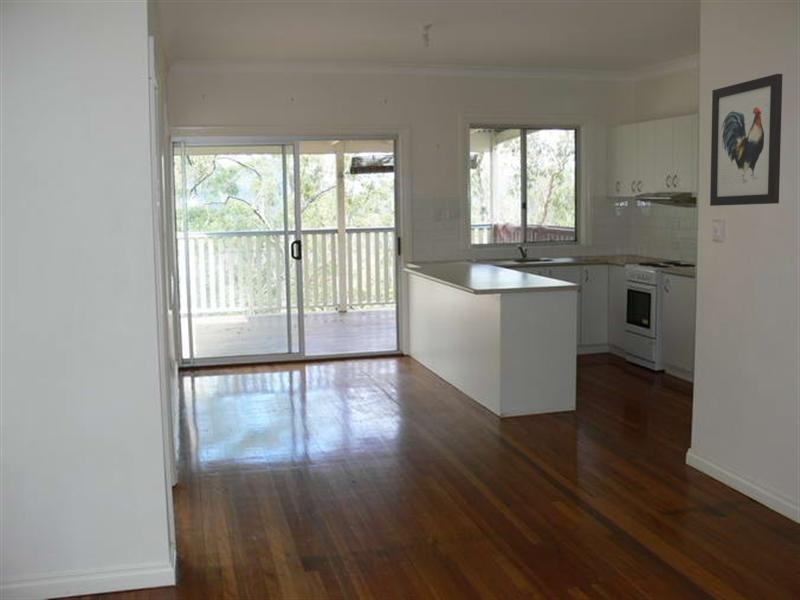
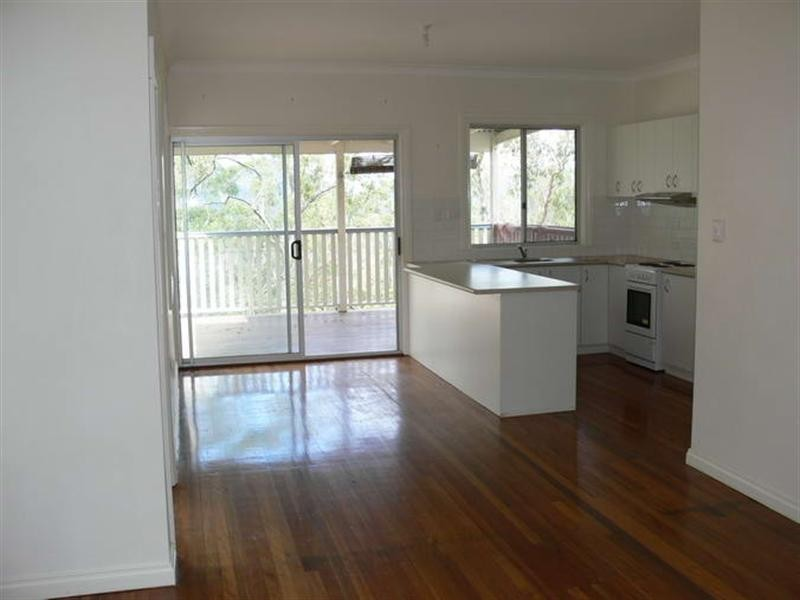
- wall art (744, 144)
